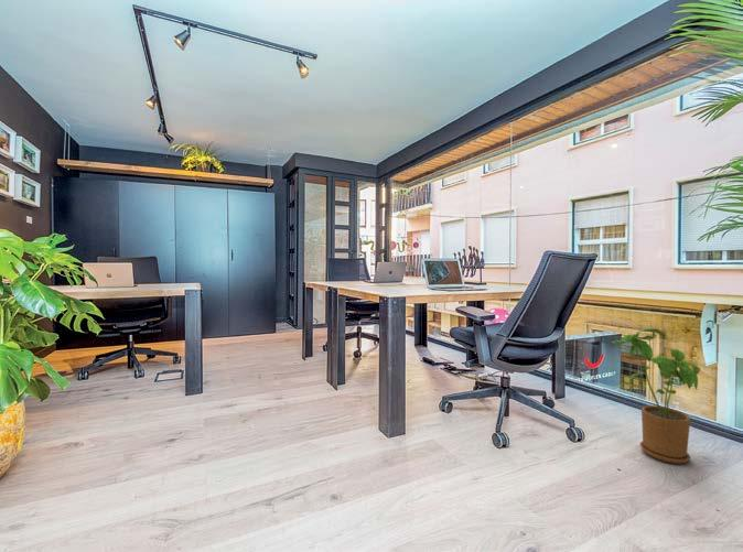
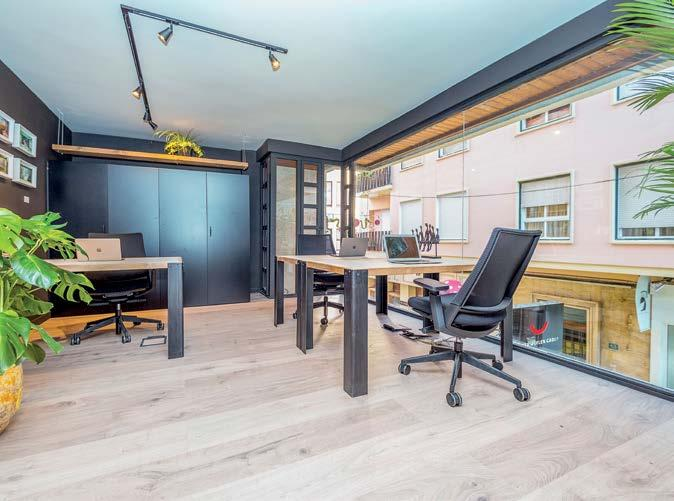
- house plant (664, 391)
